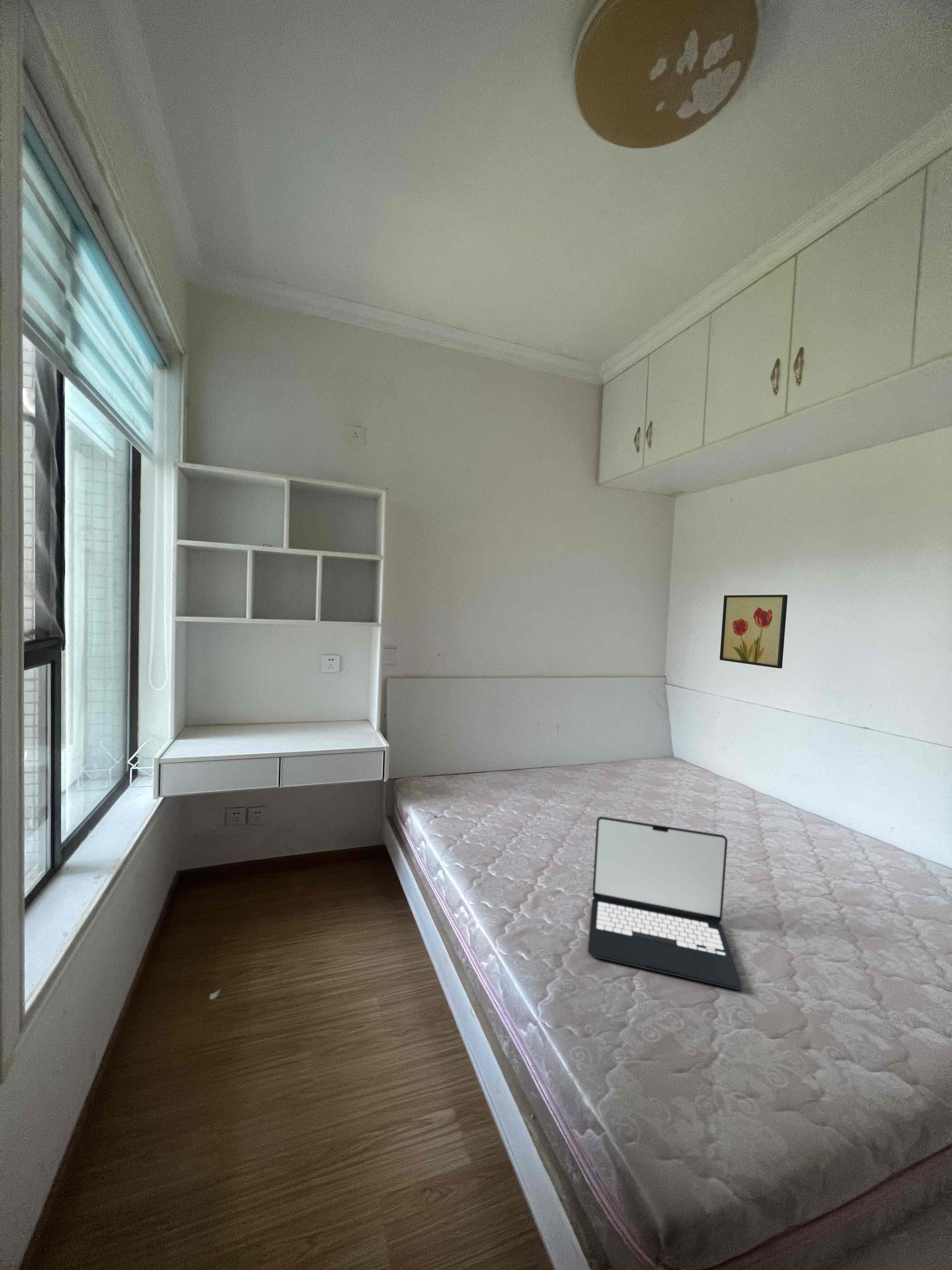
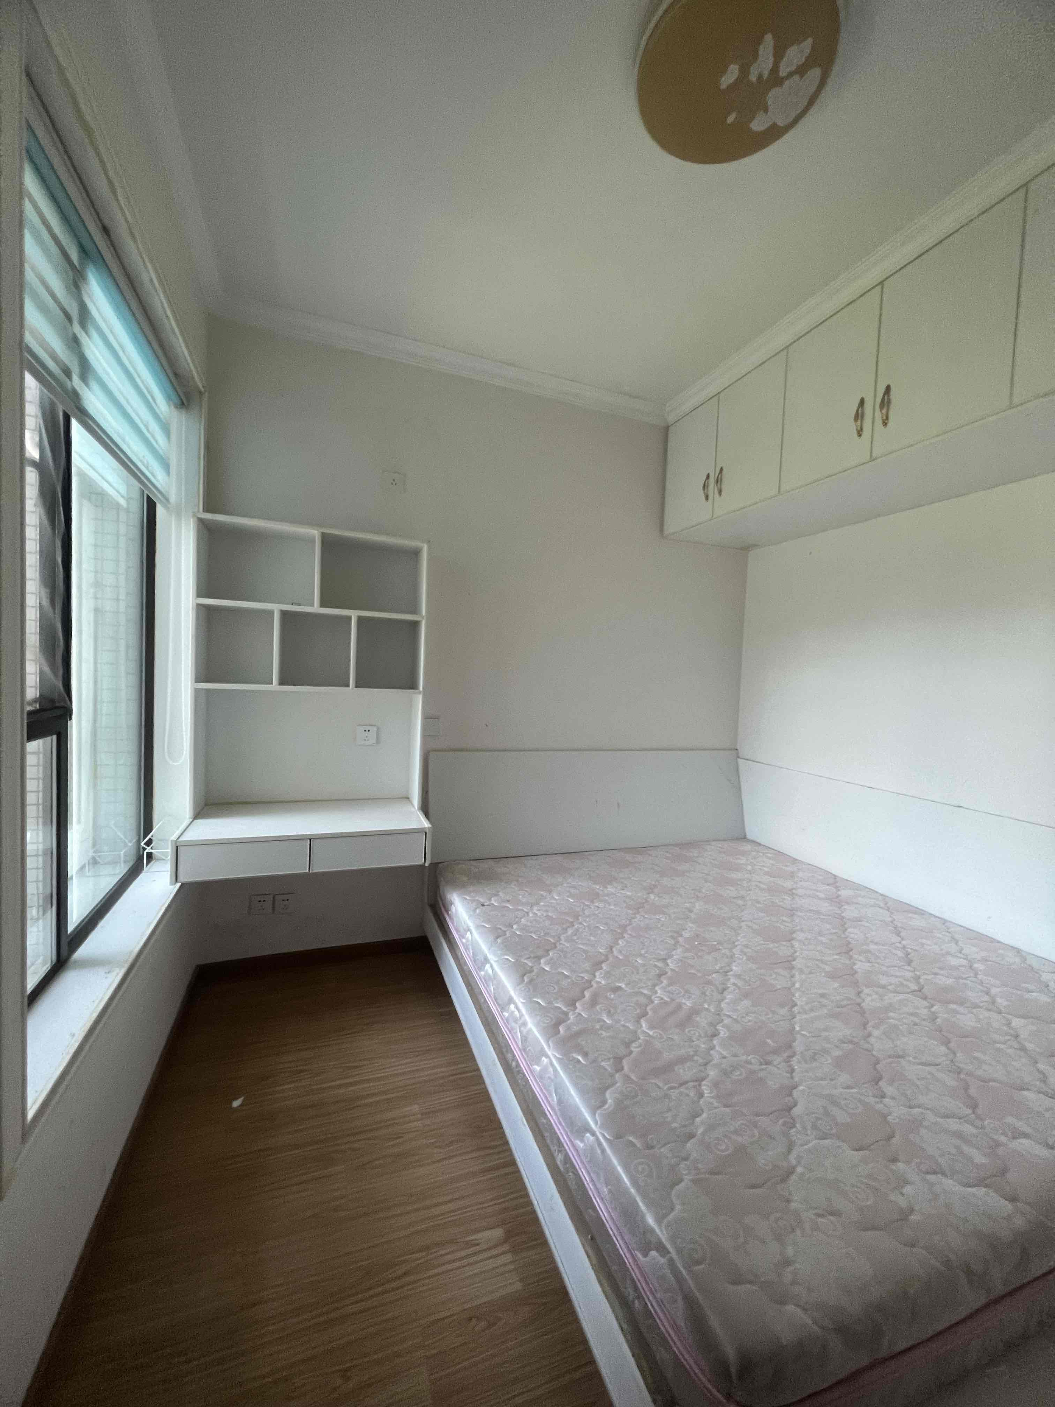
- wall art (752, 630)
- laptop (661, 893)
